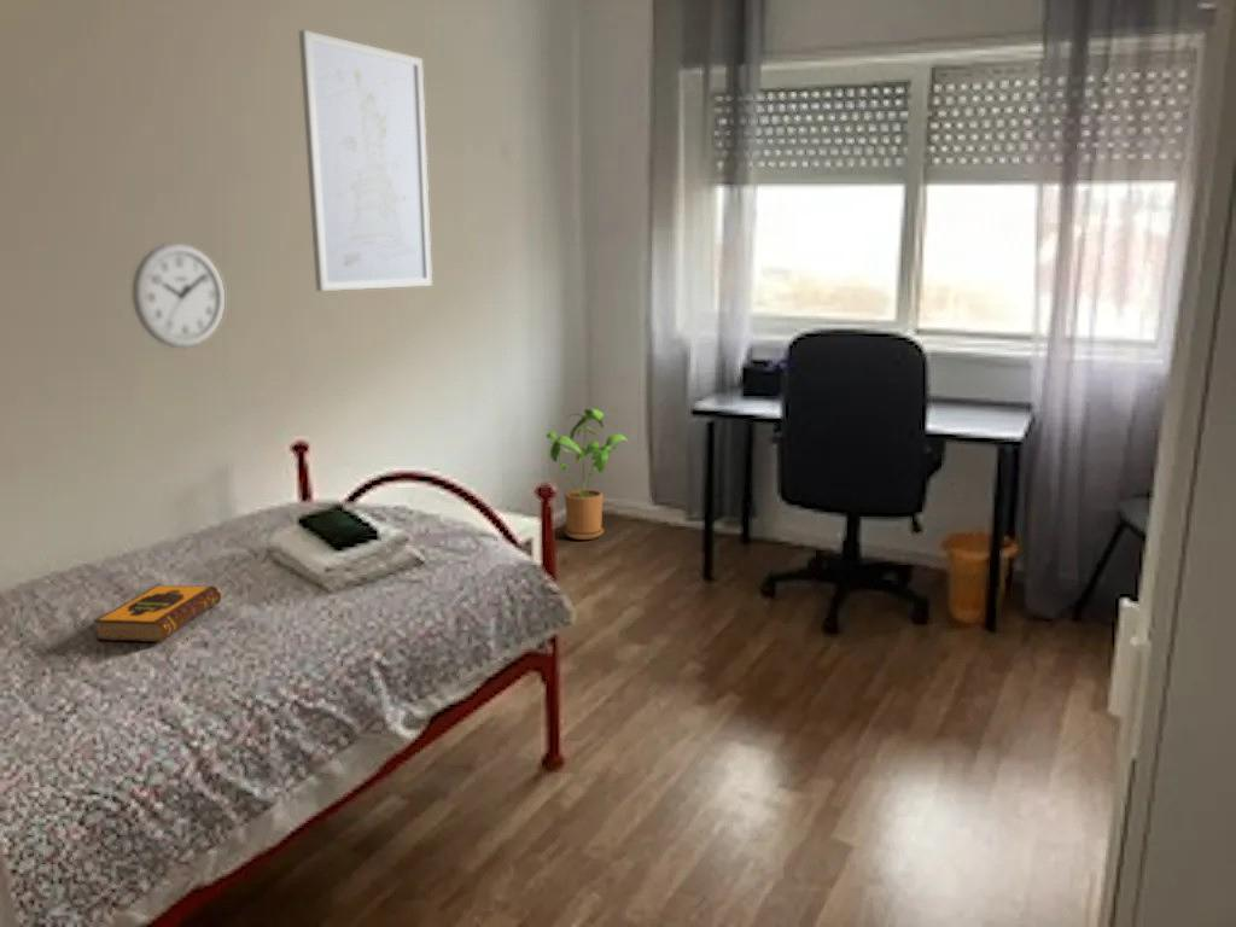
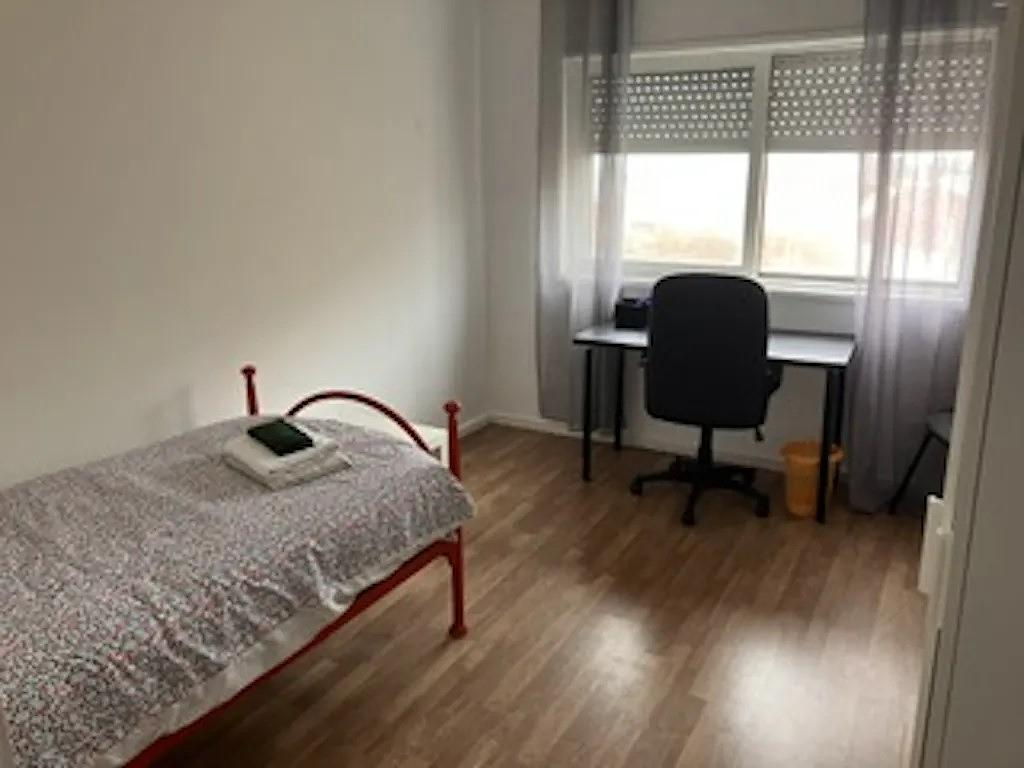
- house plant (589, 474)
- wall clock (181, 296)
- hardback book (161, 611)
- wall art (371, 169)
